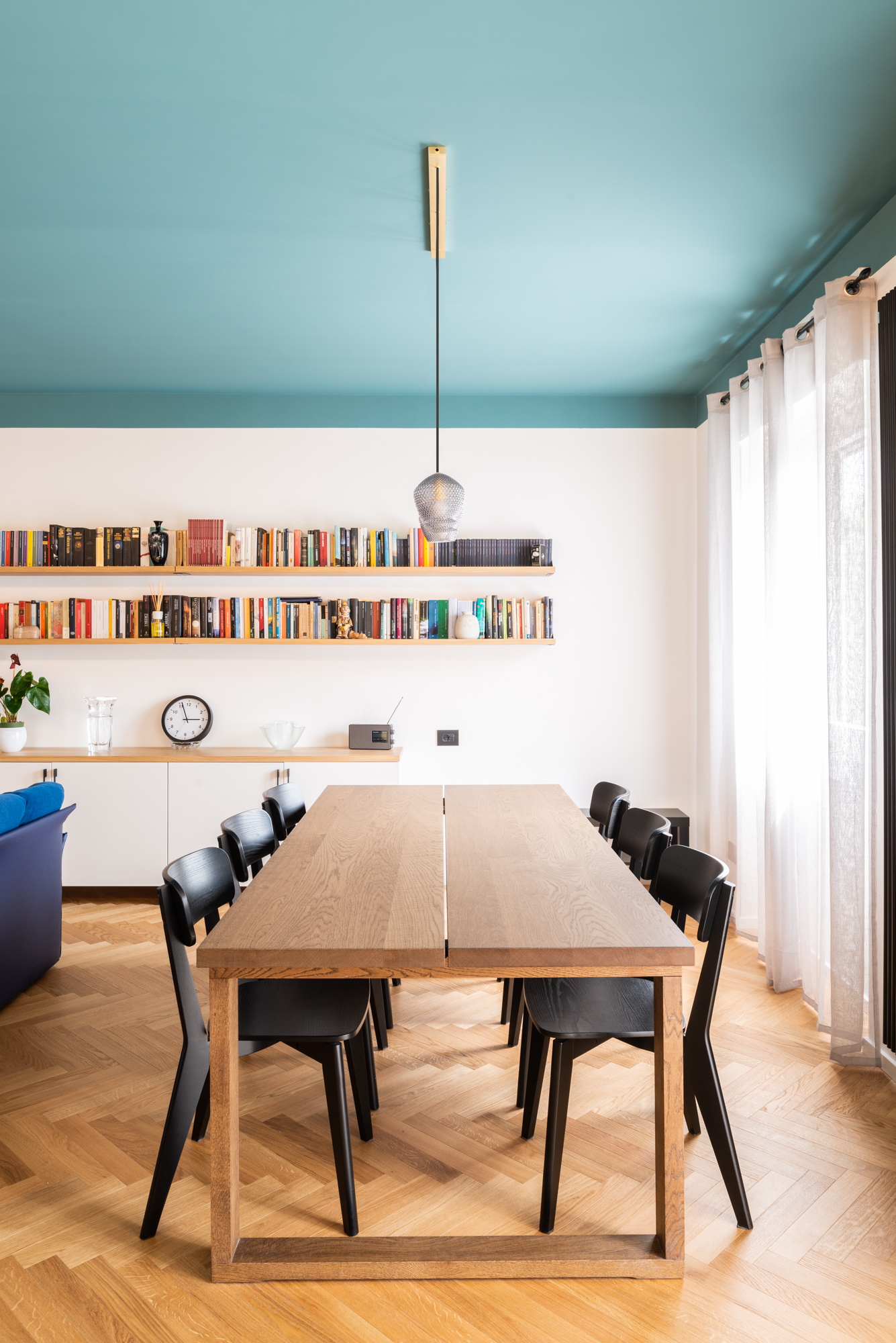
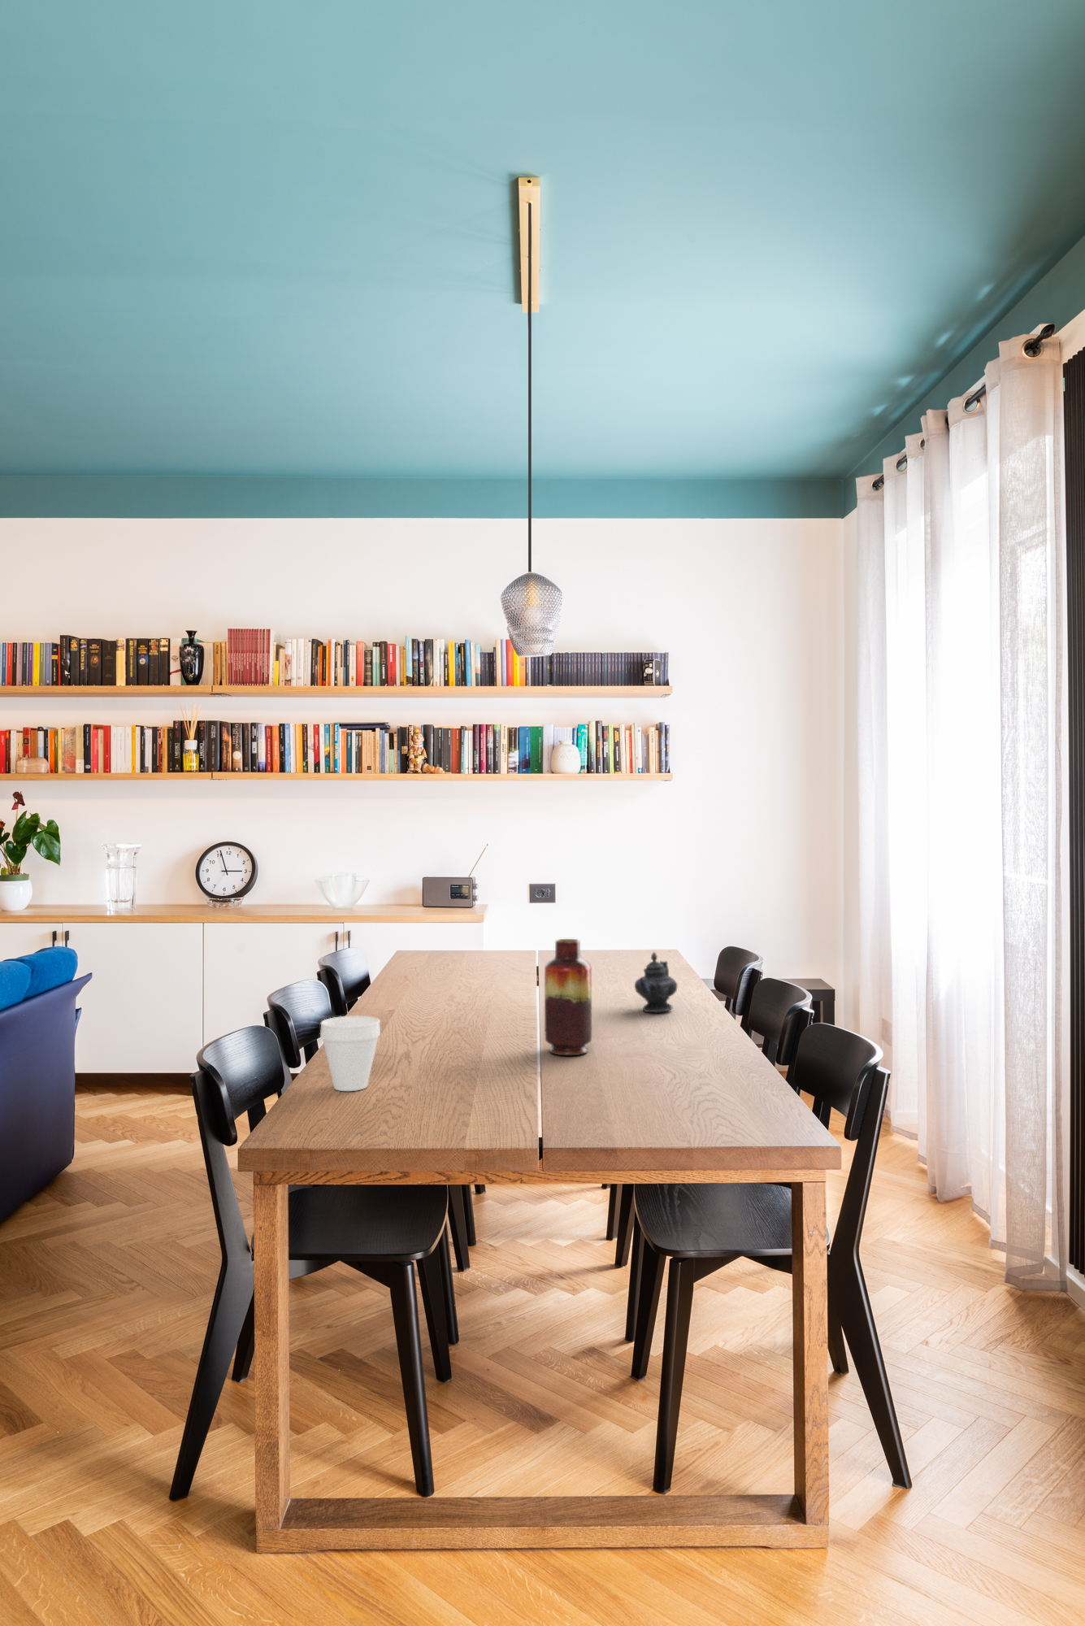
+ vase (568, 995)
+ cup (350, 1053)
+ teapot (655, 982)
